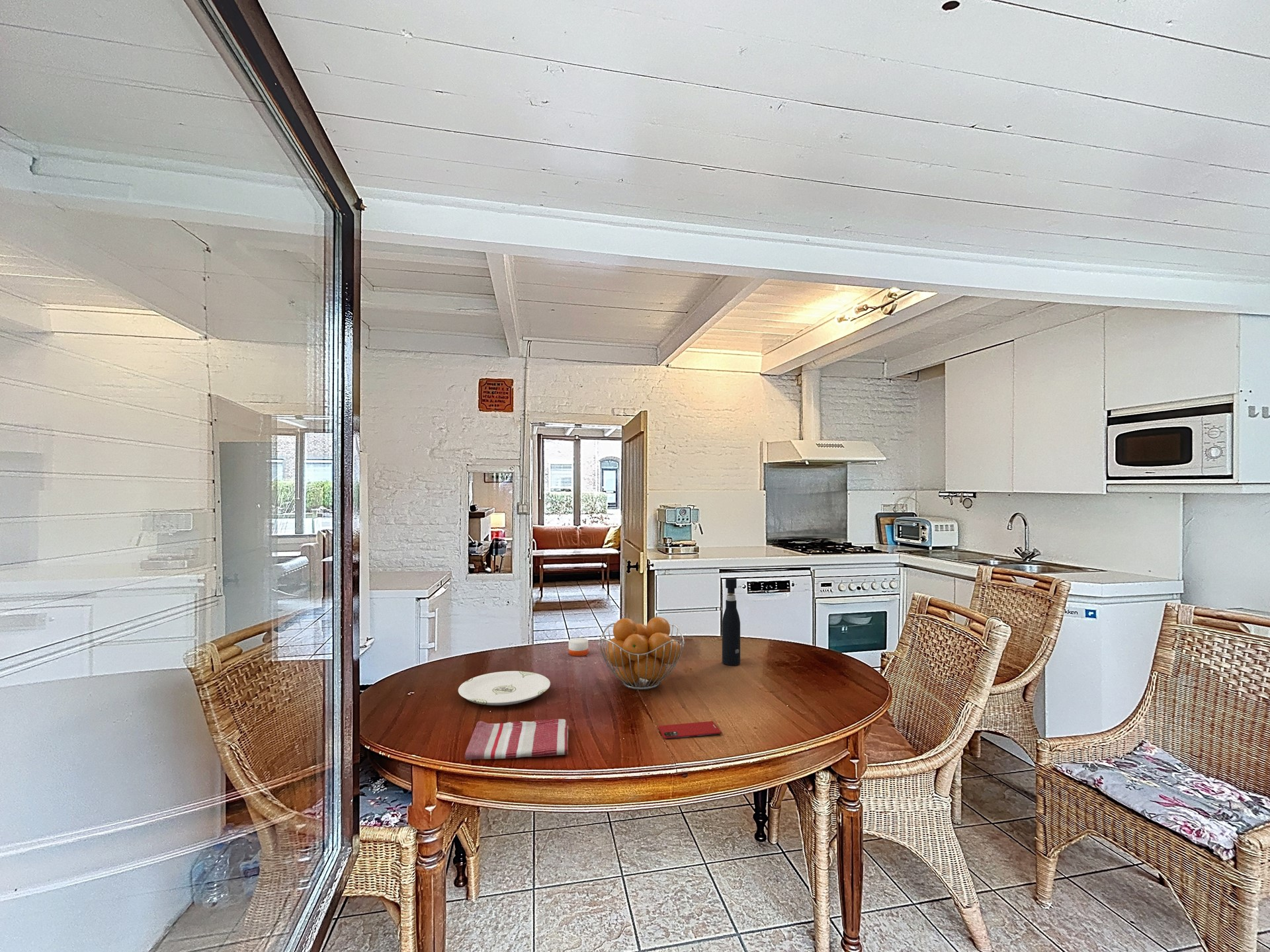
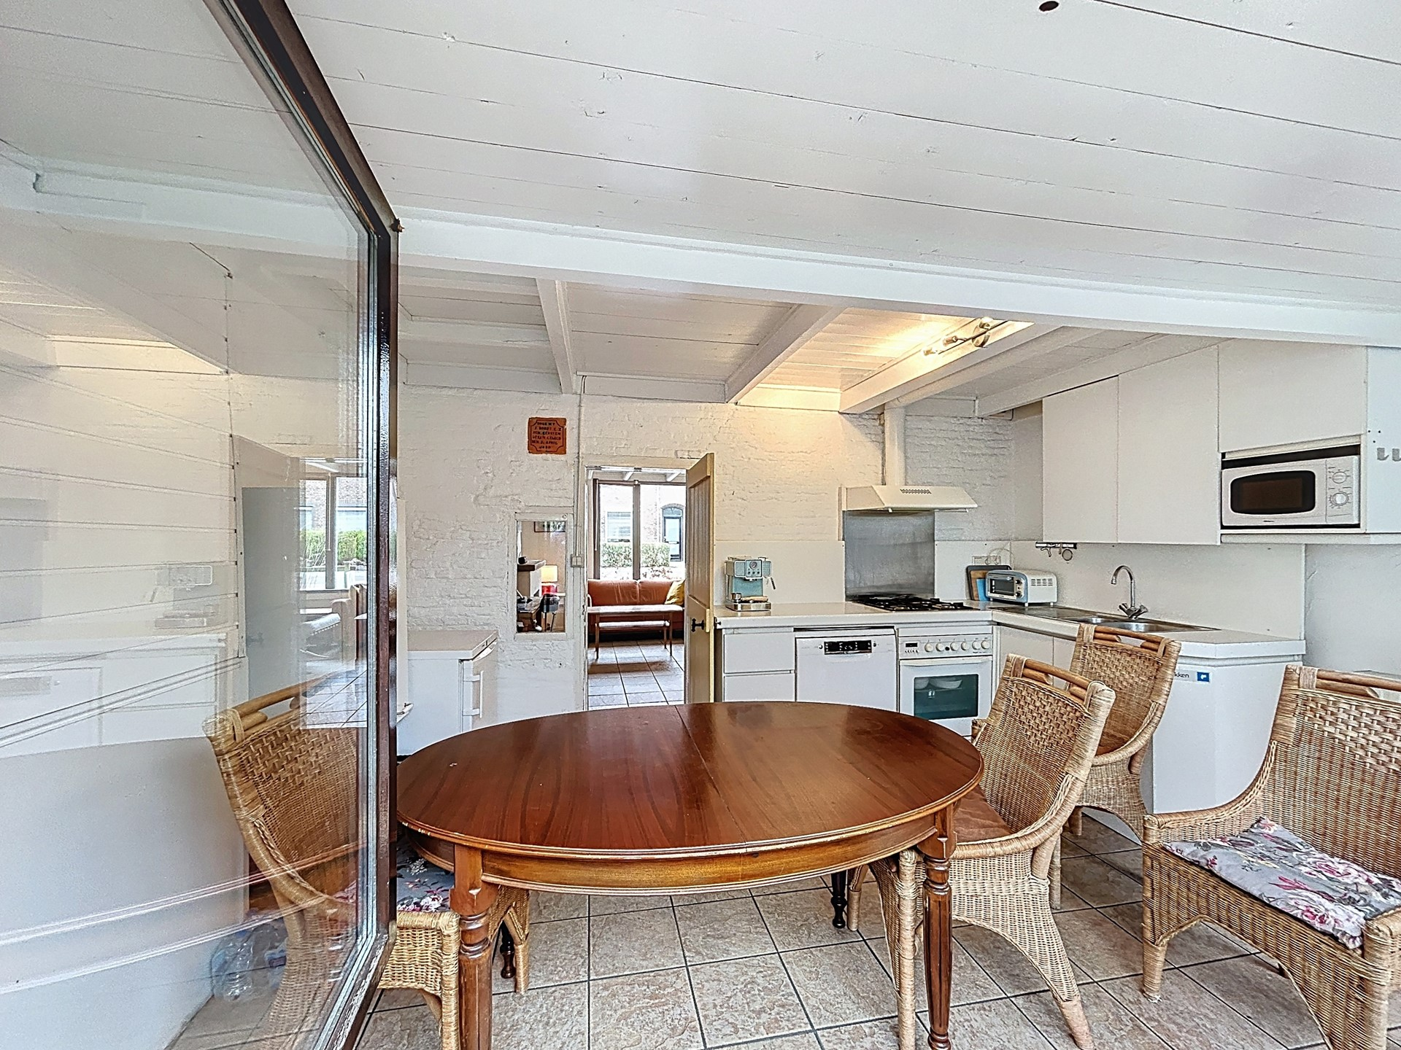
- smartphone (689, 729)
- fruit basket (641, 651)
- candle (578, 639)
- plate (505, 689)
- dish towel (519, 737)
- pepper grinder (731, 620)
